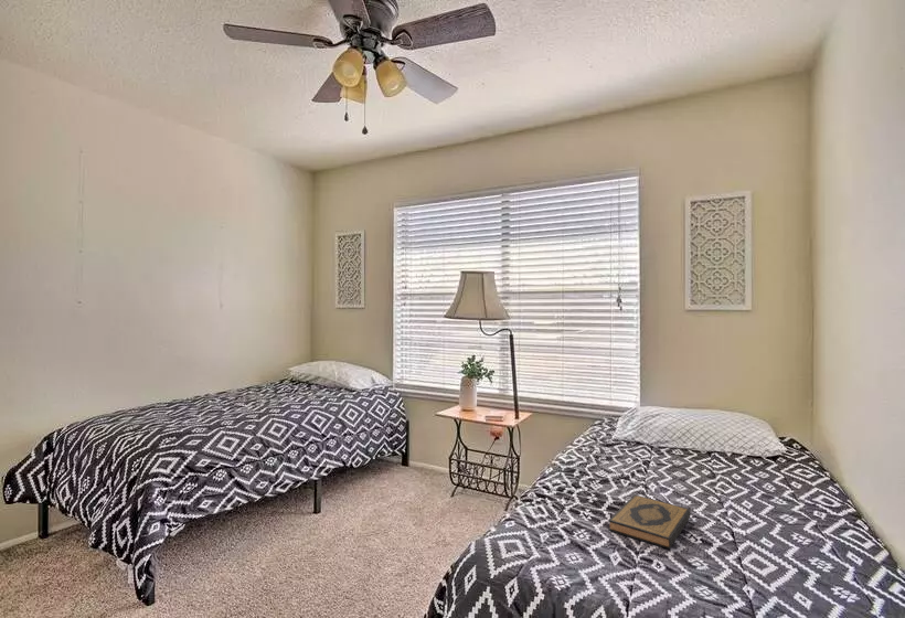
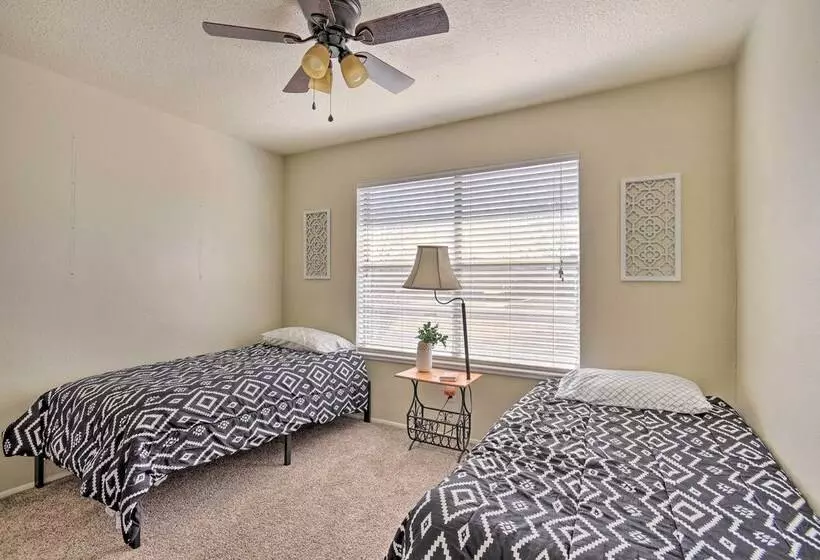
- hardback book (650, 519)
